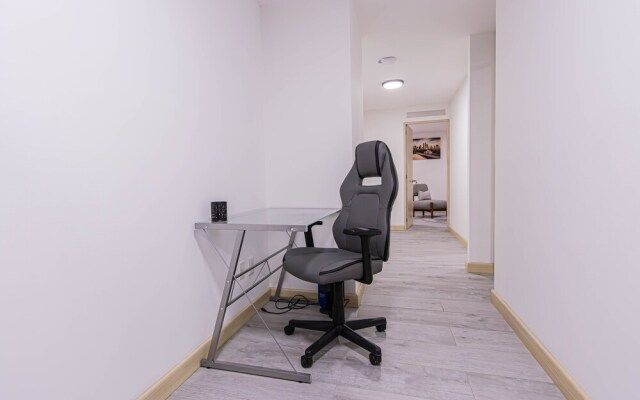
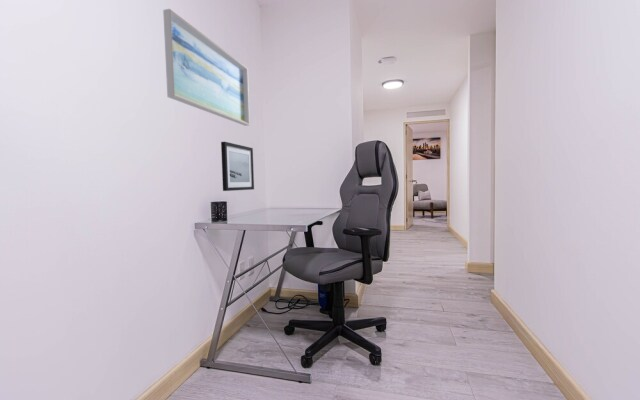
+ wall art (239, 167)
+ wall art (215, 79)
